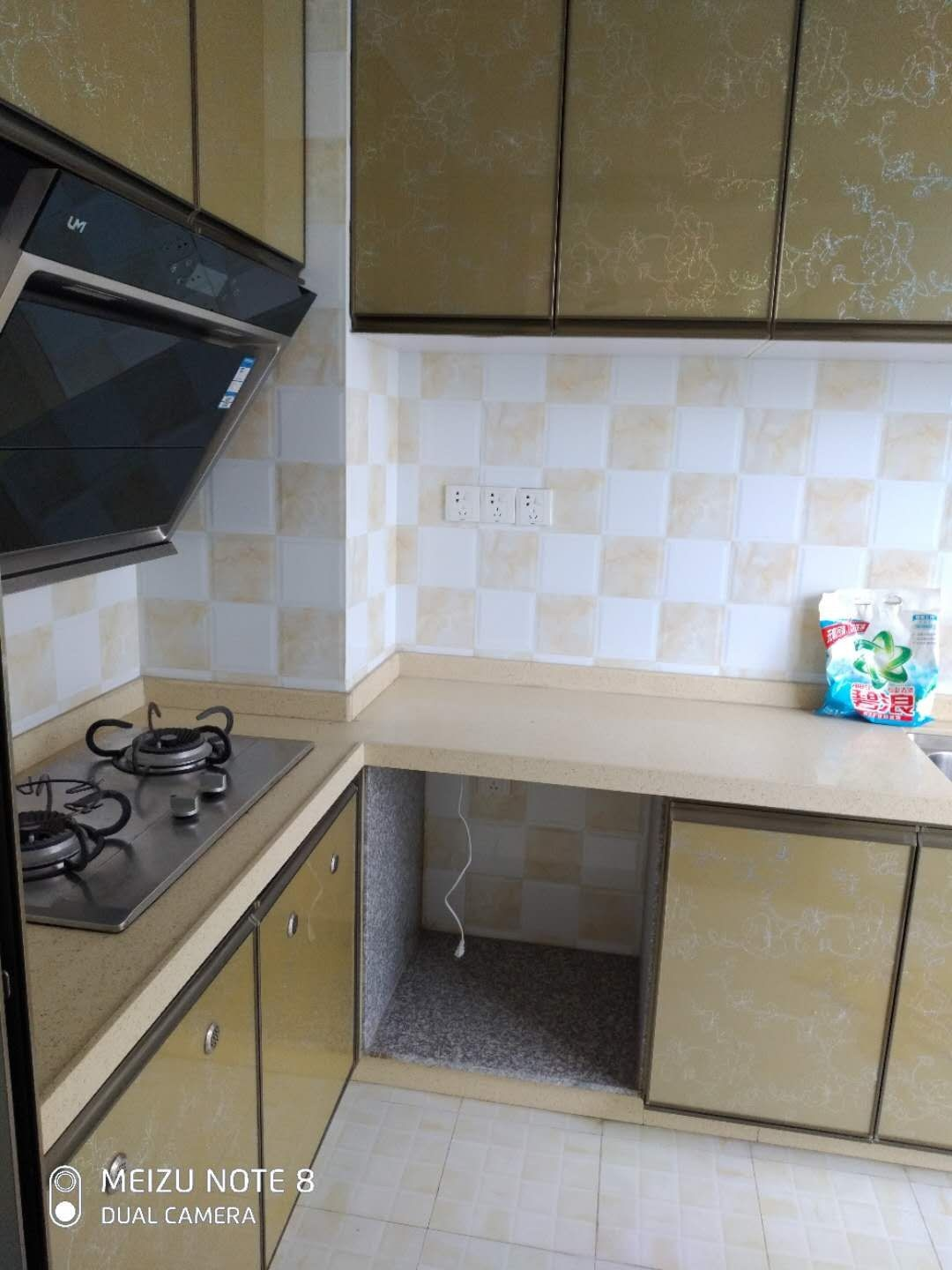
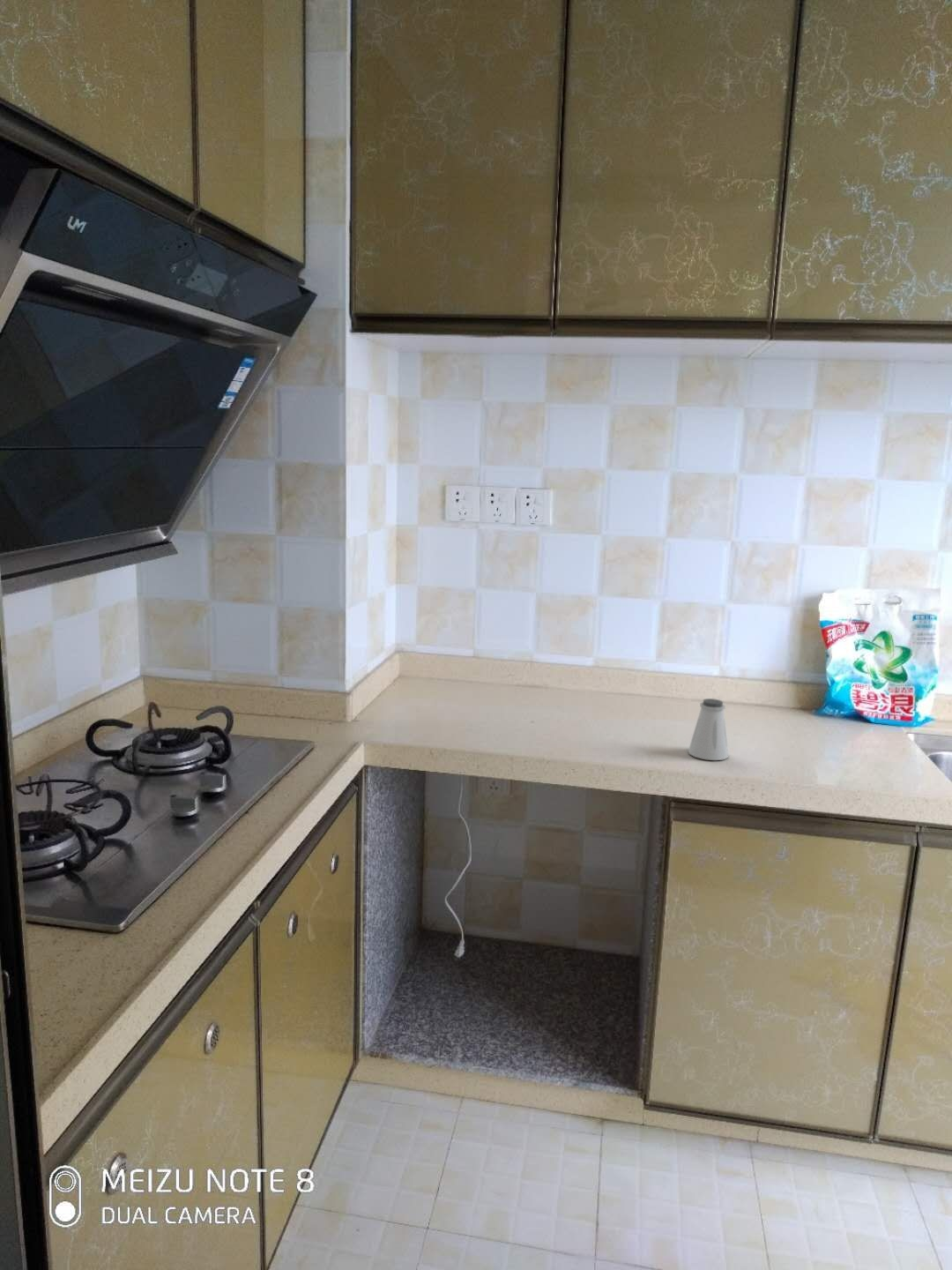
+ saltshaker (710, 728)
